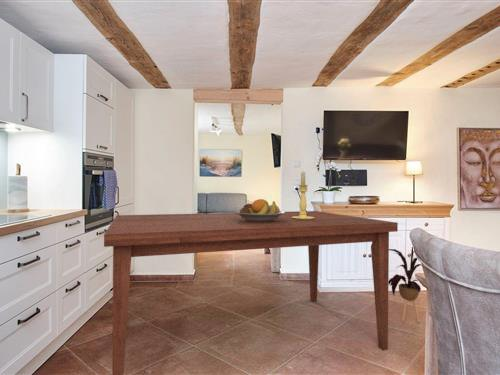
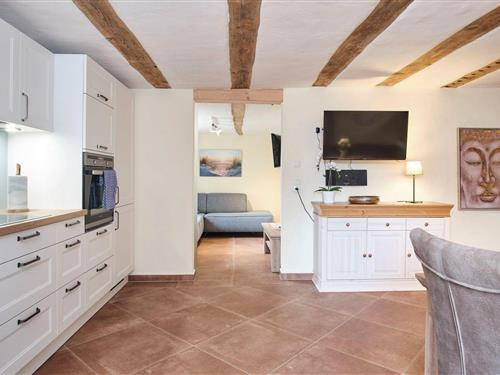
- fruit bowl (259, 209)
- house plant (405, 278)
- dining table (245, 249)
- candle holder (303, 194)
